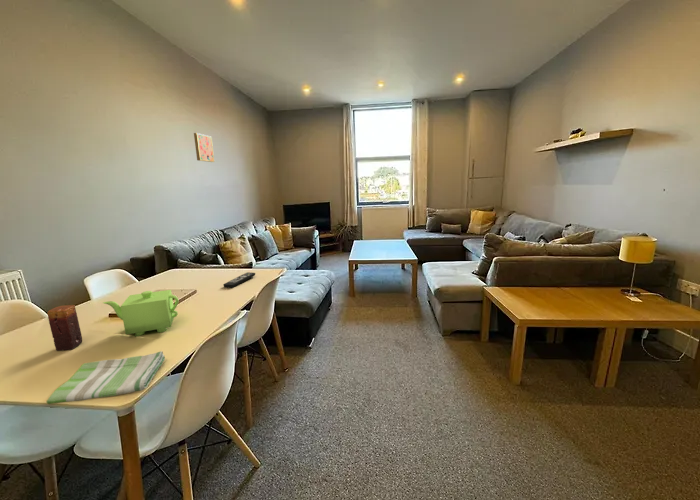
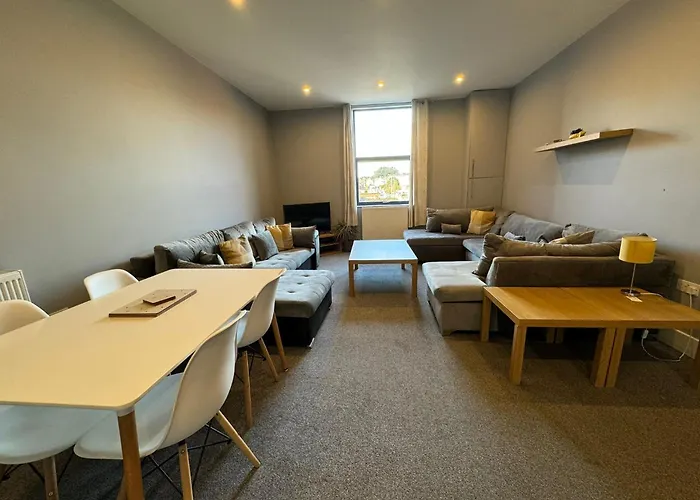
- candle (65, 327)
- teapot (144, 311)
- wall art (204, 148)
- dish towel (112, 374)
- remote control (240, 279)
